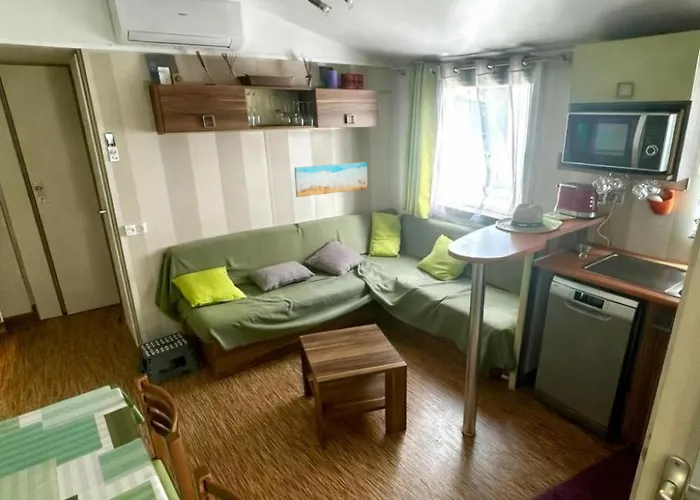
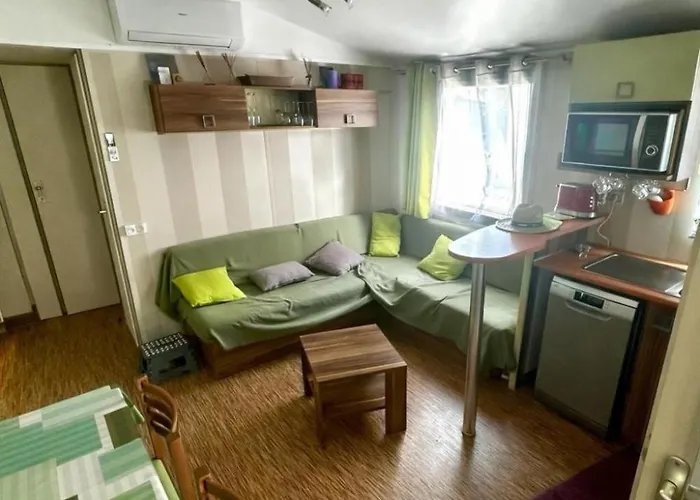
- wall art (332, 178)
